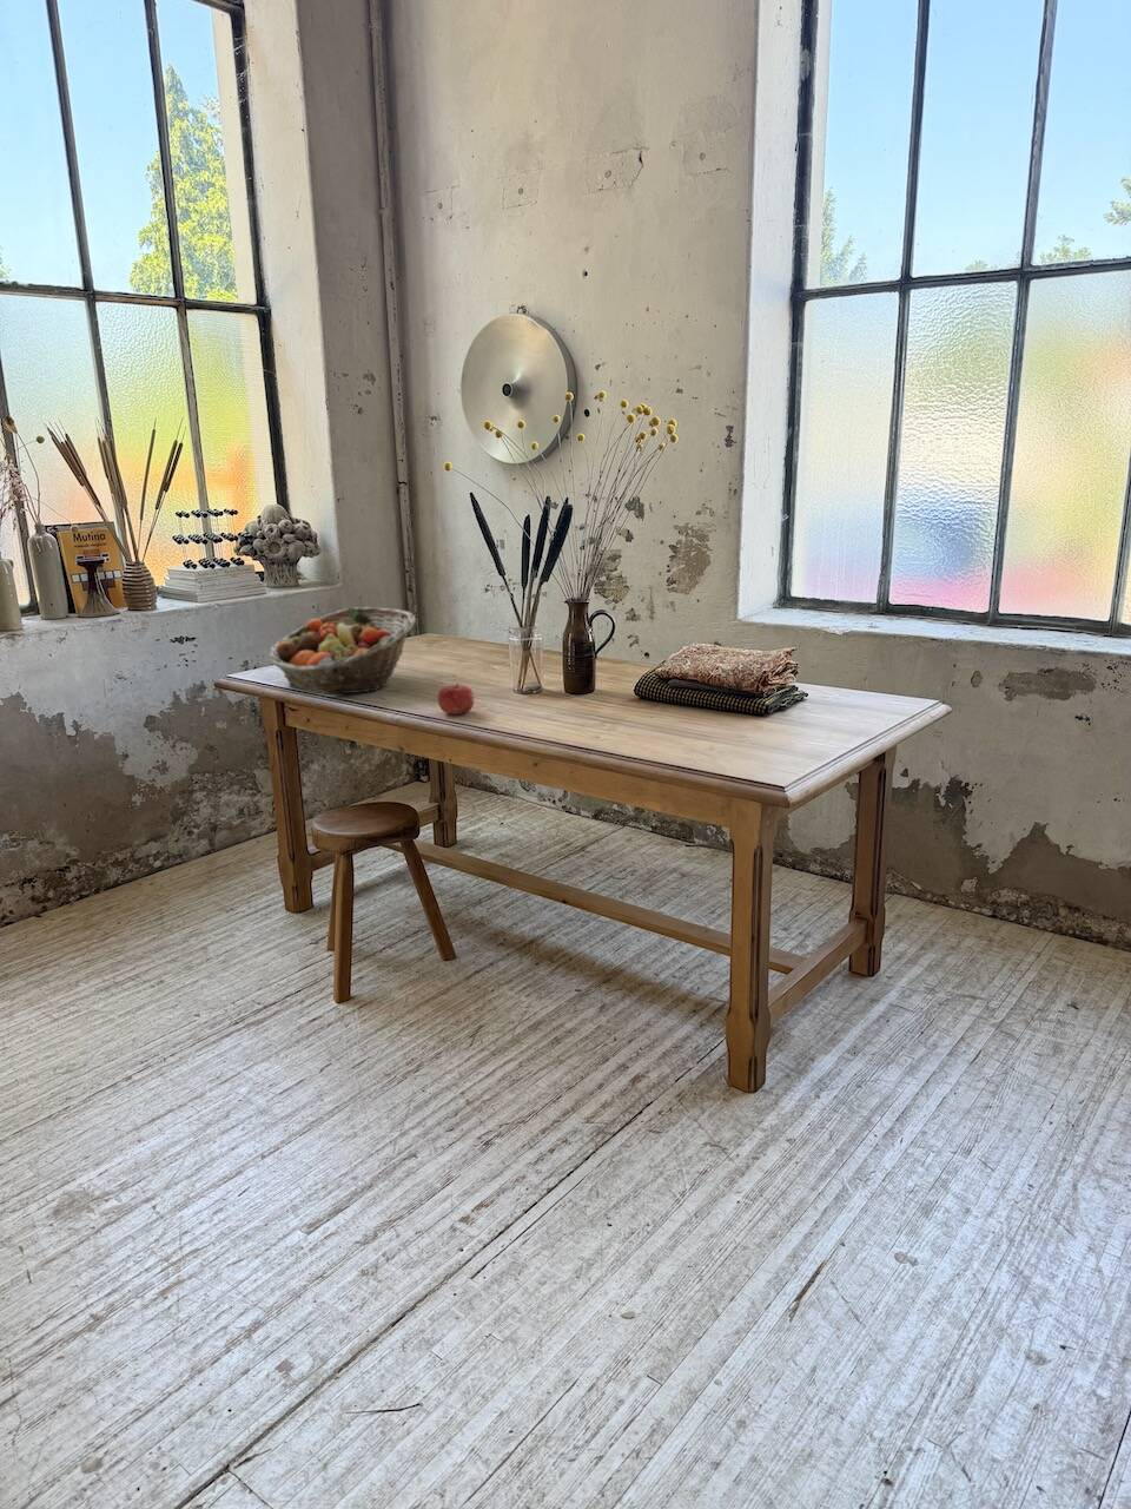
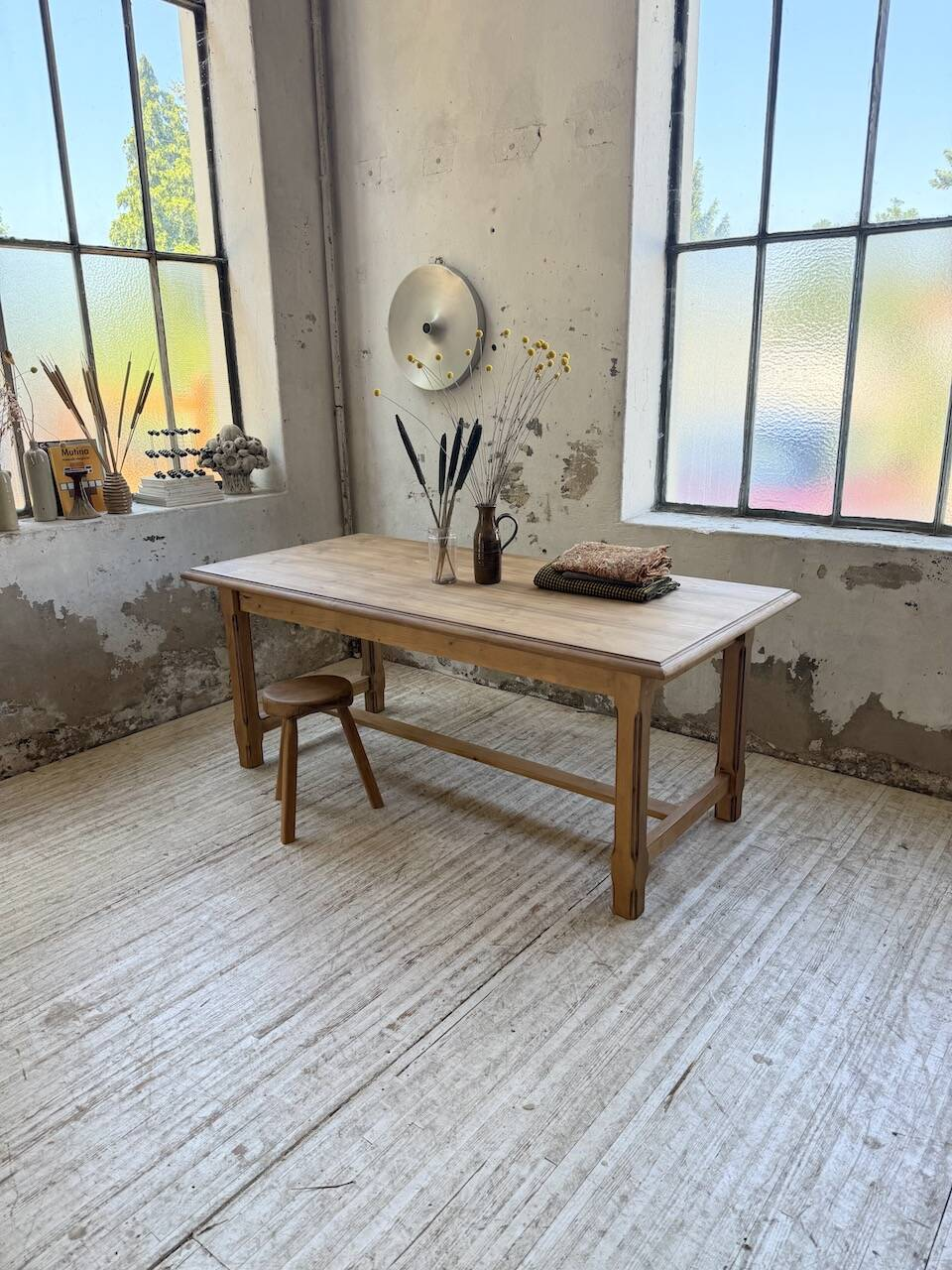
- fruit (455, 697)
- fruit basket (343, 649)
